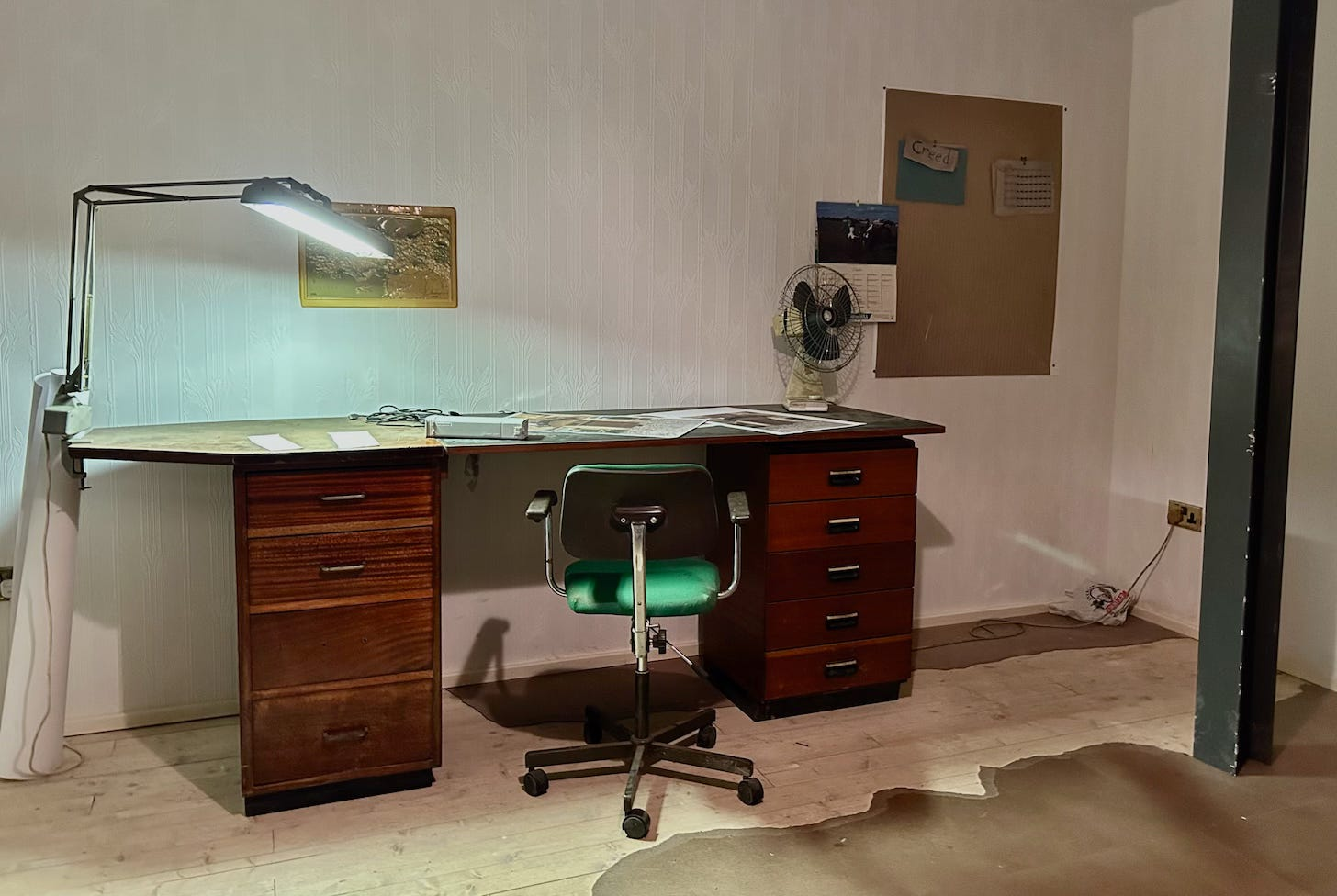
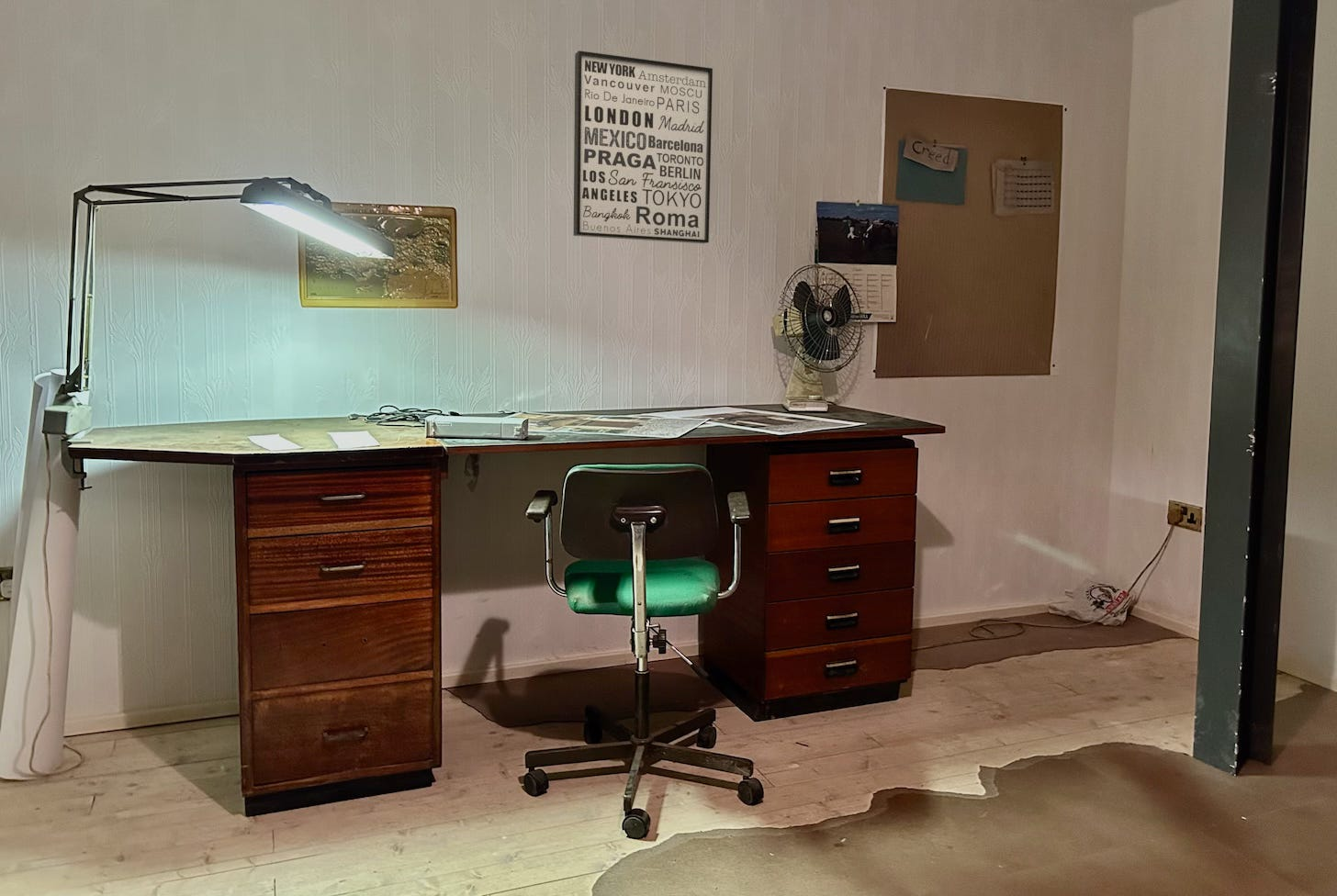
+ wall art (644, 151)
